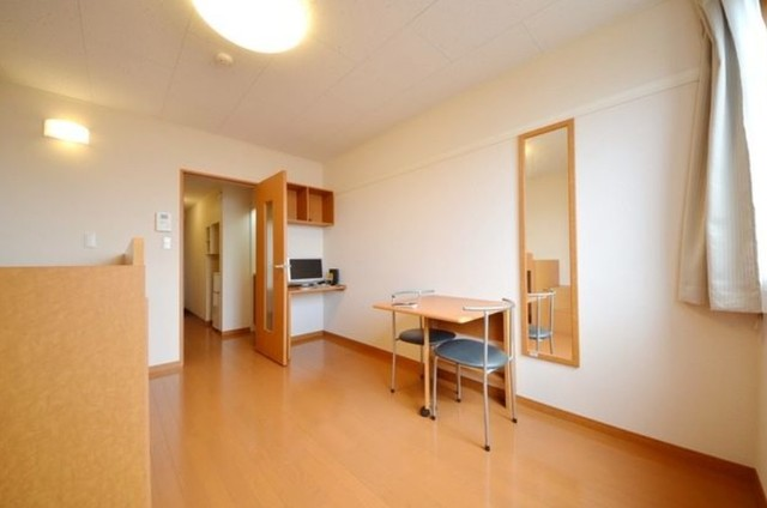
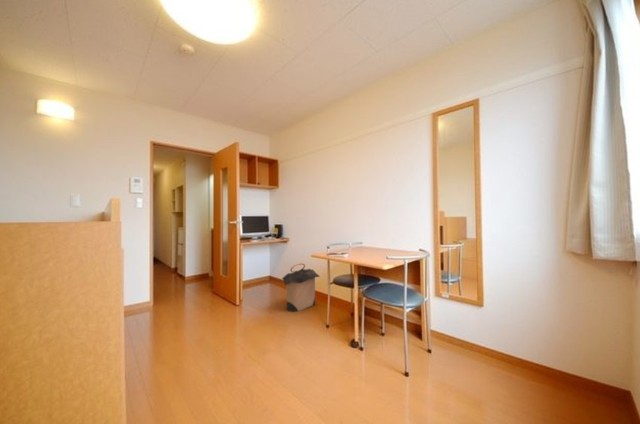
+ laundry hamper (301, 283)
